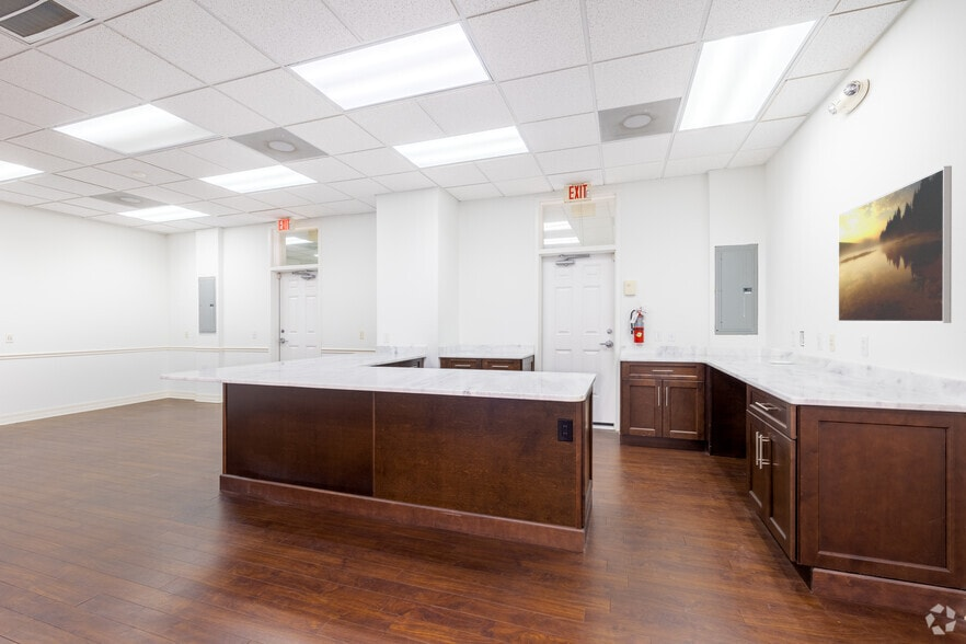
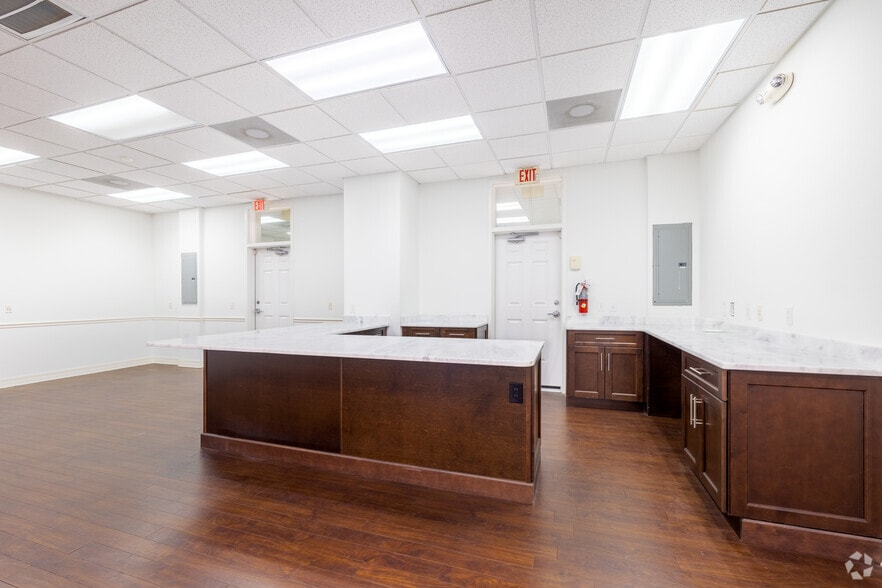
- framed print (884, 258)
